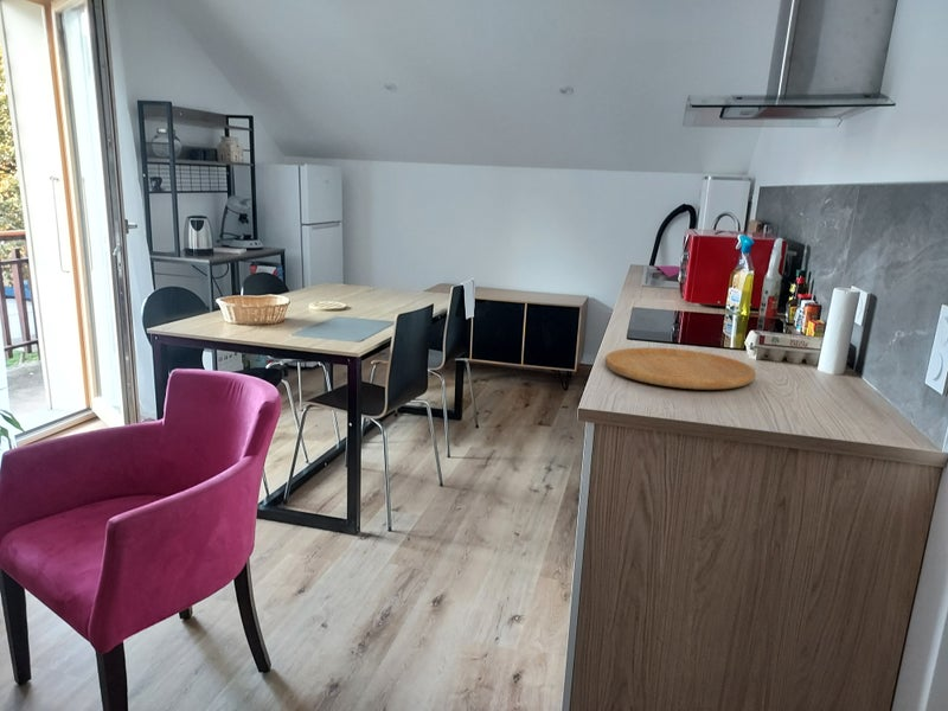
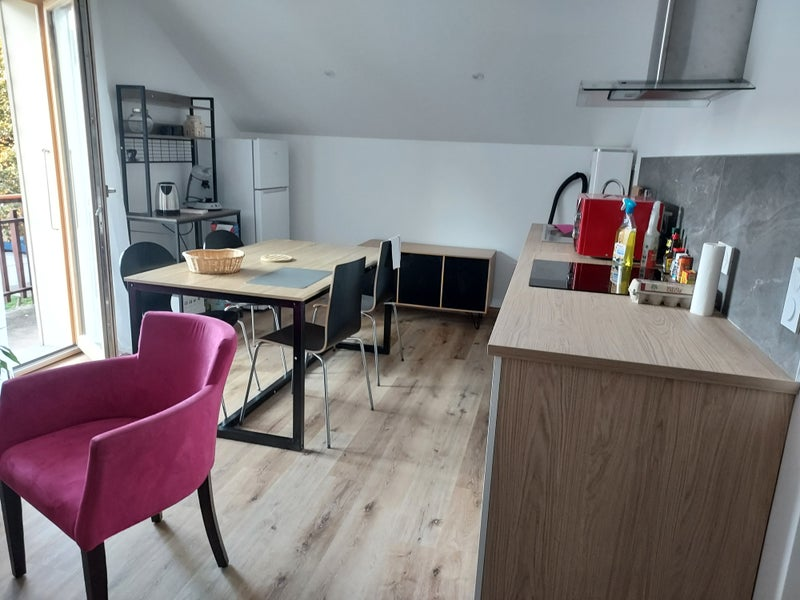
- cutting board (678, 366)
